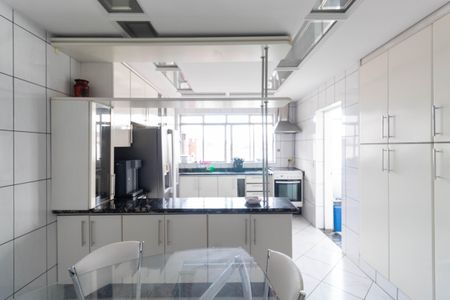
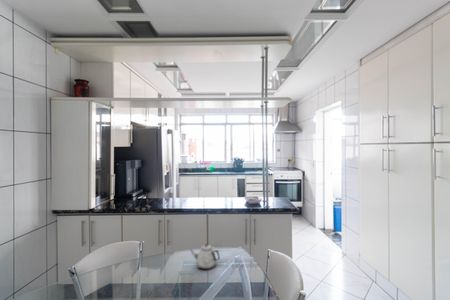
+ teapot (204, 254)
